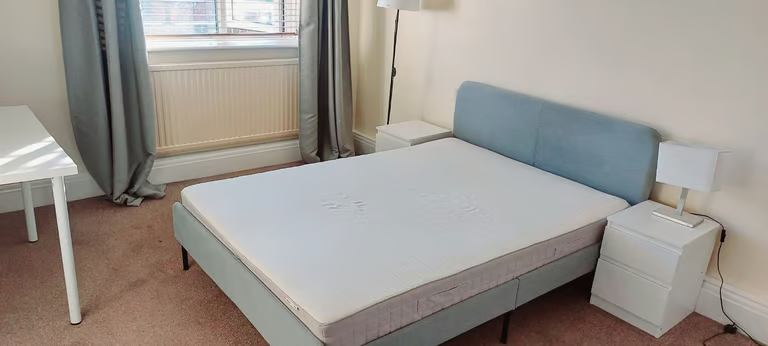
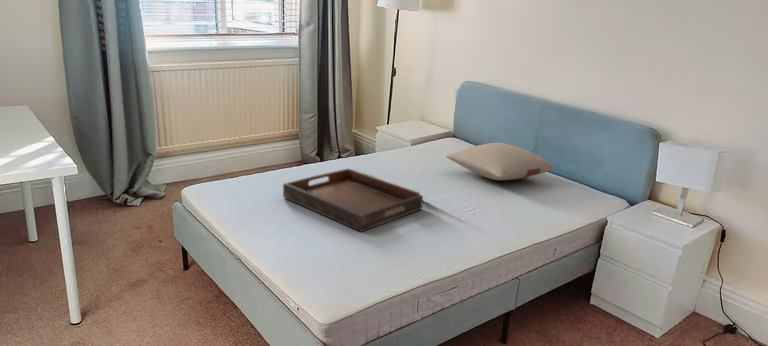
+ serving tray (353, 196)
+ pillow (498, 161)
